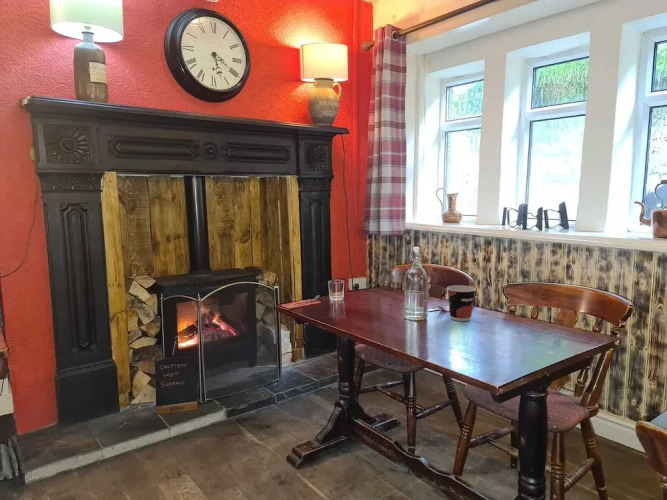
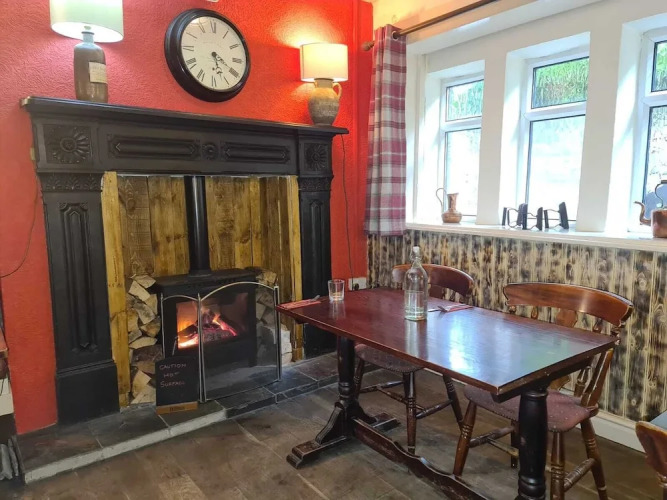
- cup (460, 303)
